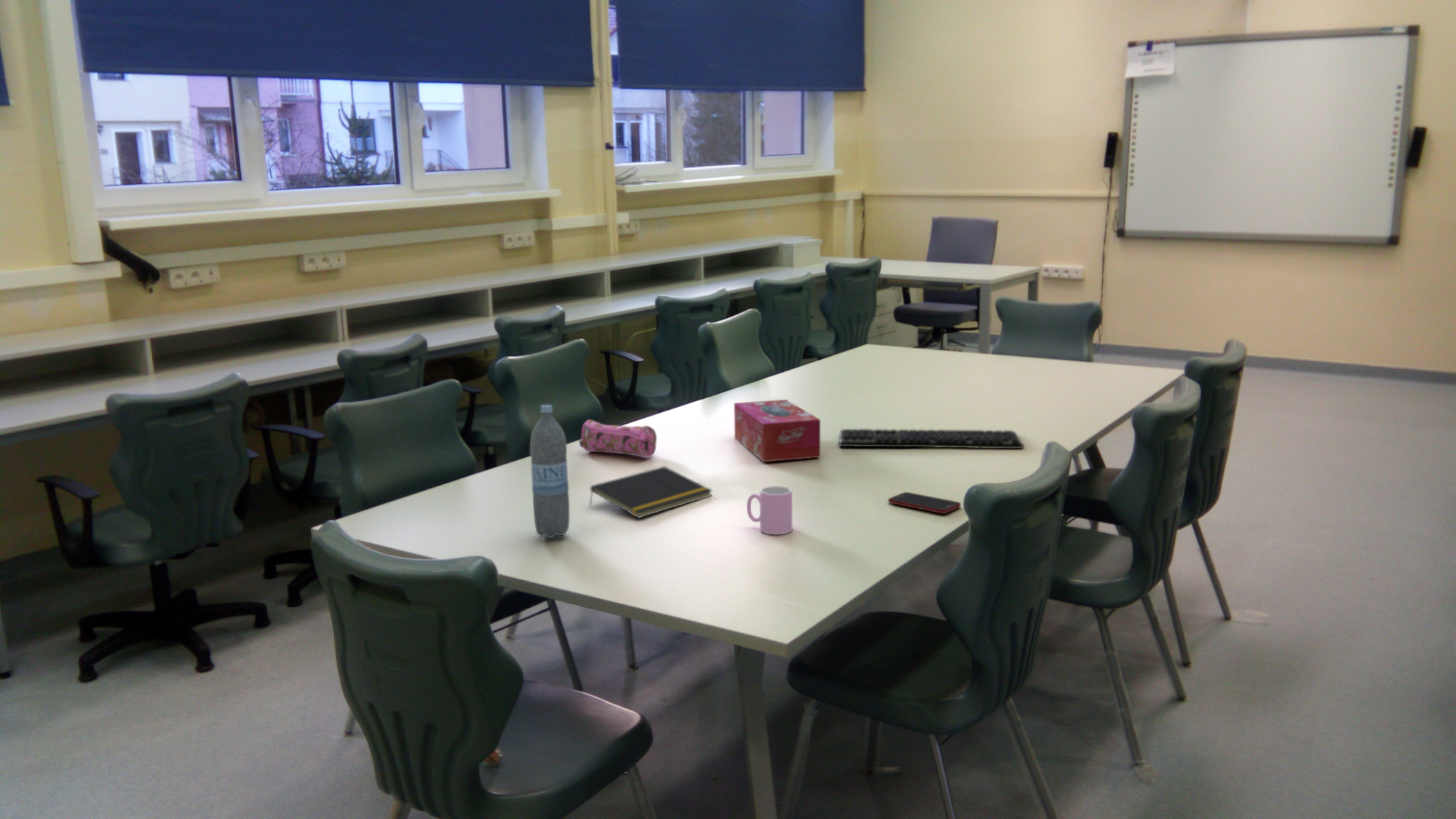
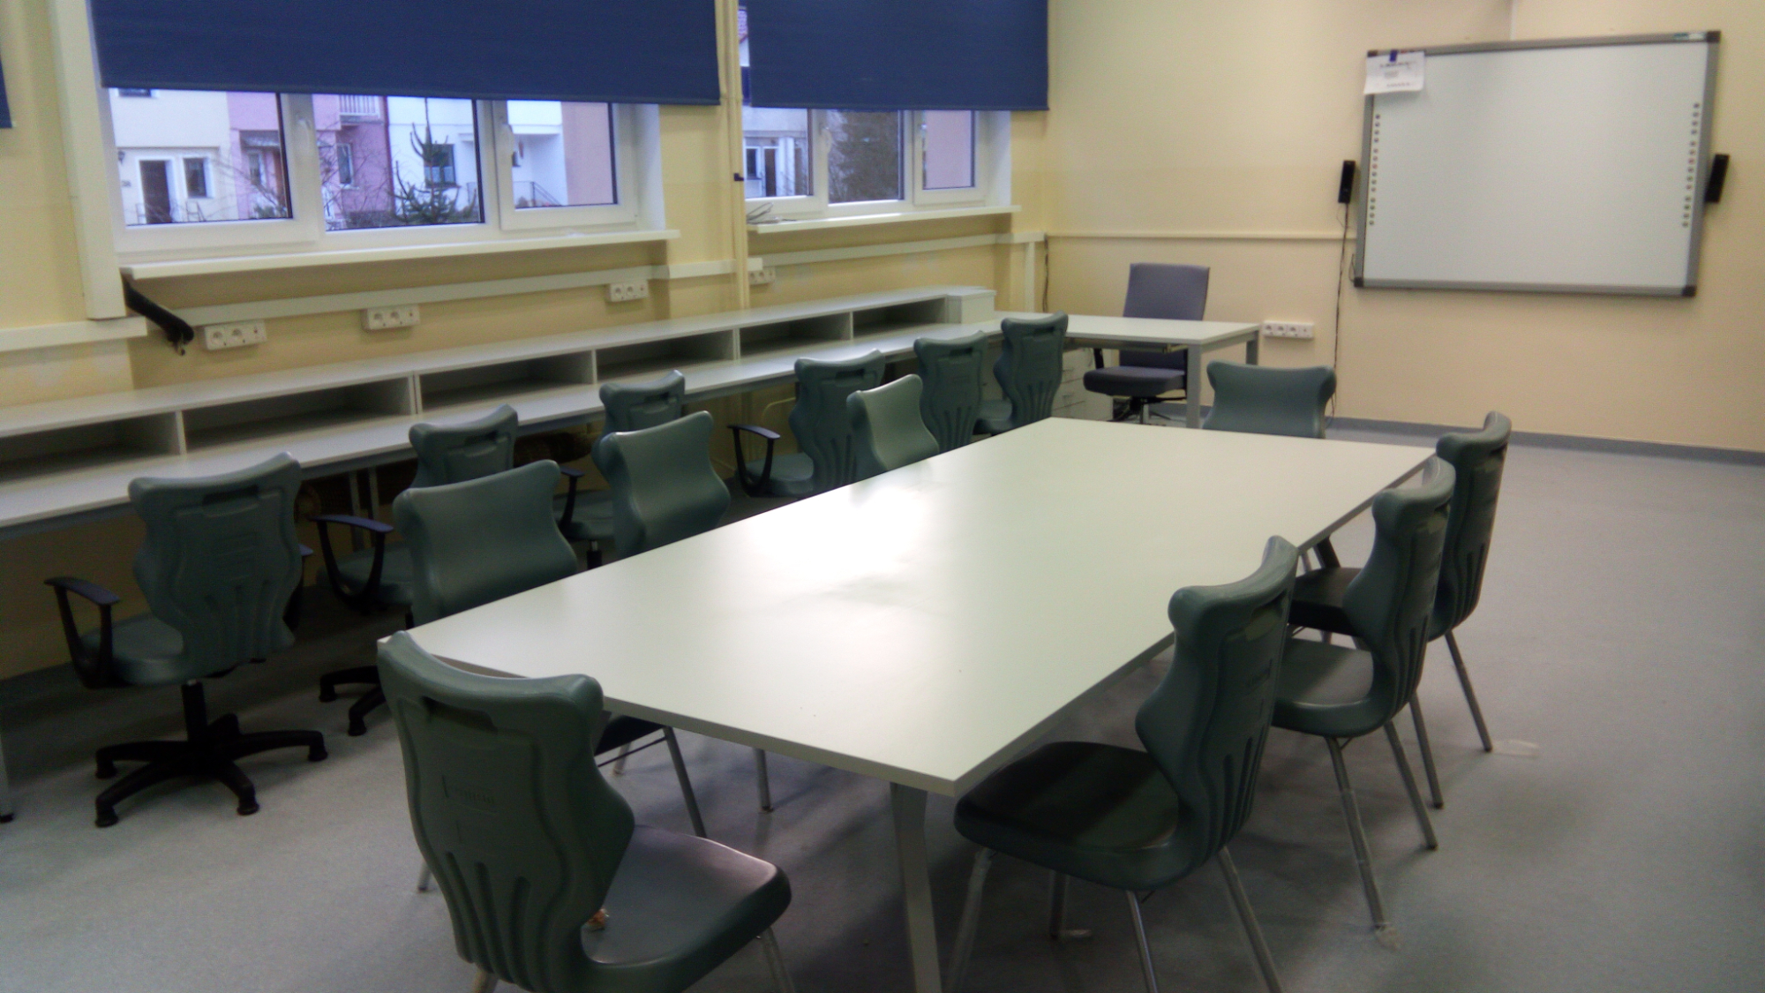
- cup (769, 509)
- water bottle (549, 471)
- keyboard (928, 438)
- pencil case (618, 438)
- cell phone (924, 502)
- tissue box (775, 429)
- notepad (652, 491)
